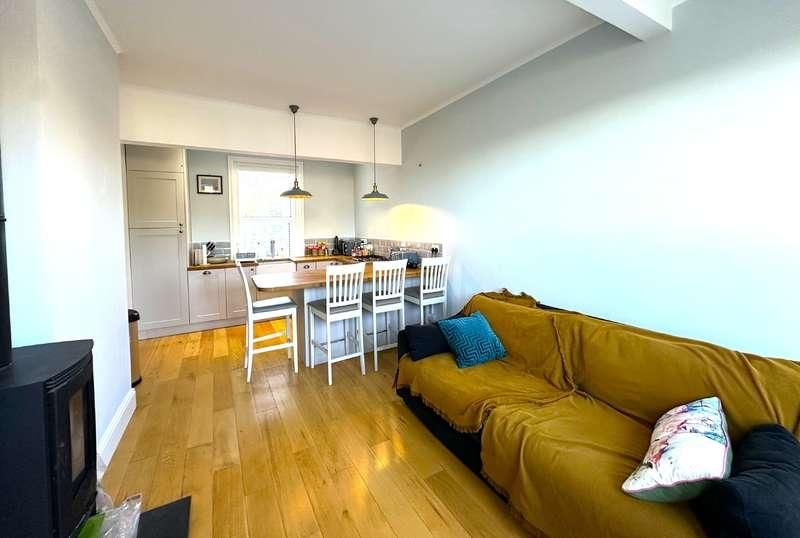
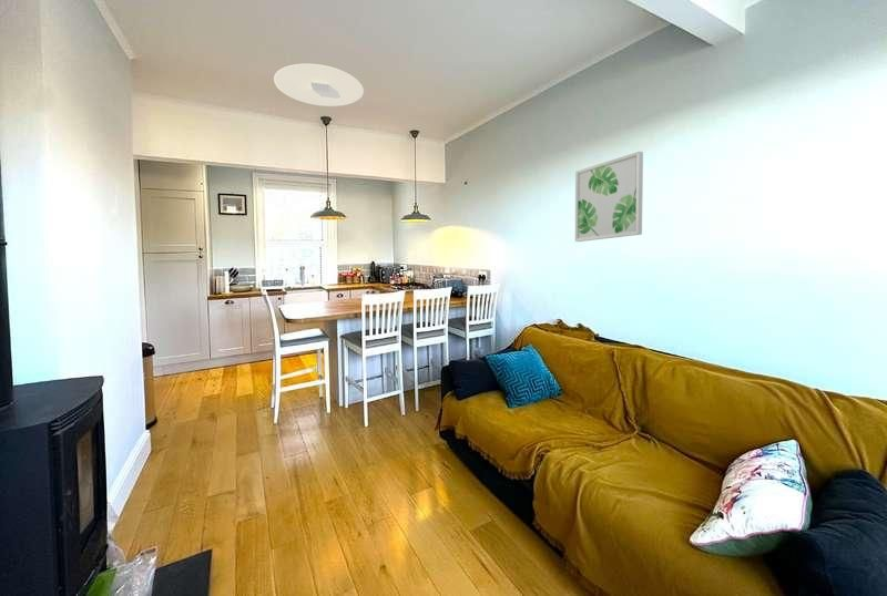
+ wall art (605, 201)
+ ceiling light (319, 82)
